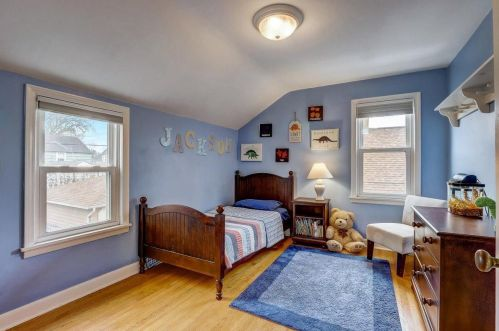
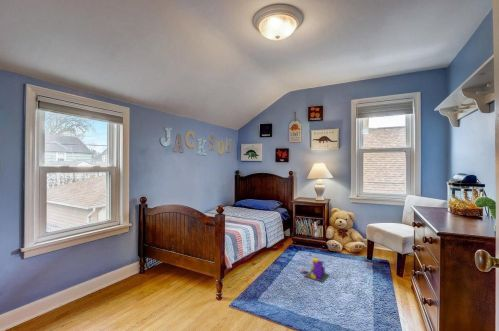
+ toy house (312, 266)
